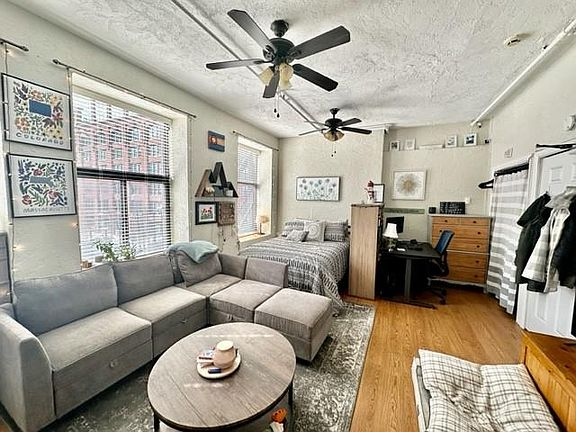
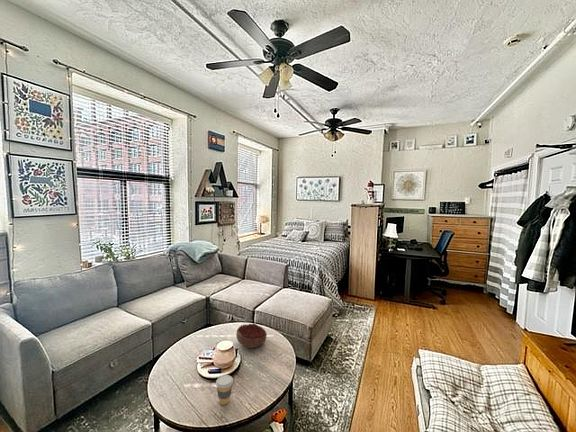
+ decorative bowl (251, 335)
+ coffee cup (224, 390)
